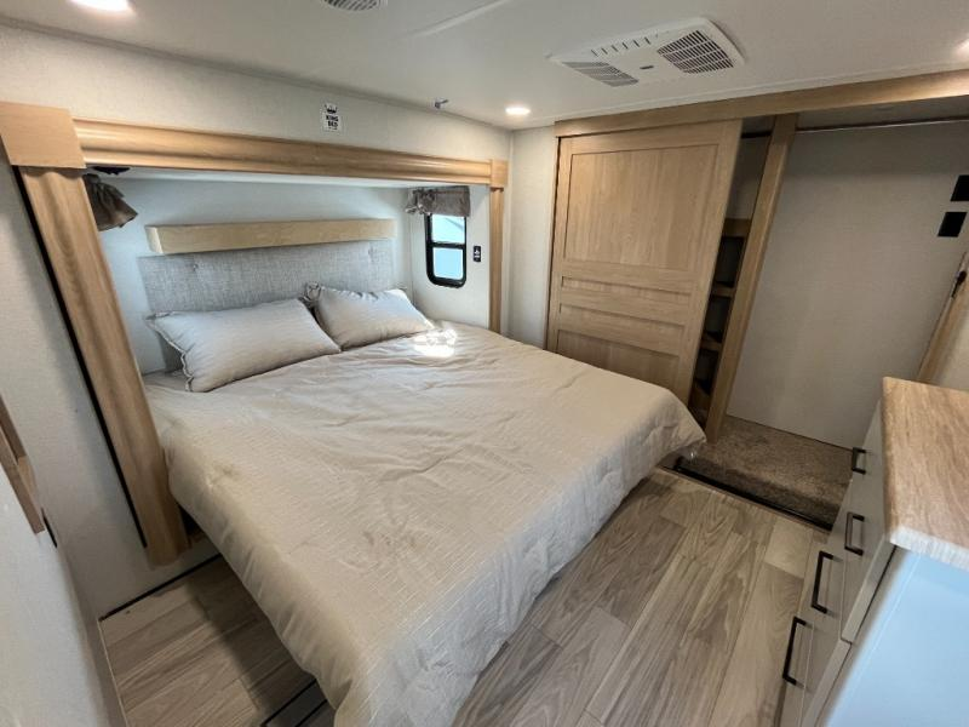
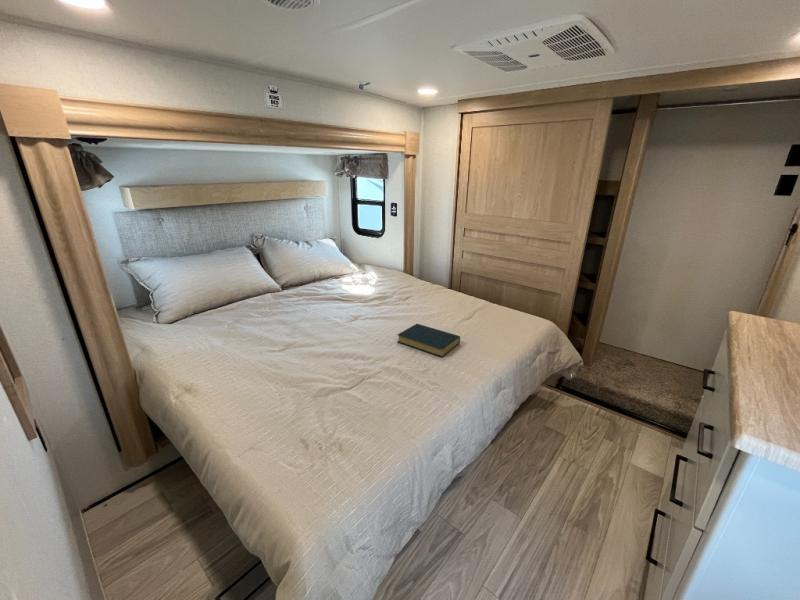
+ hardback book (428, 338)
